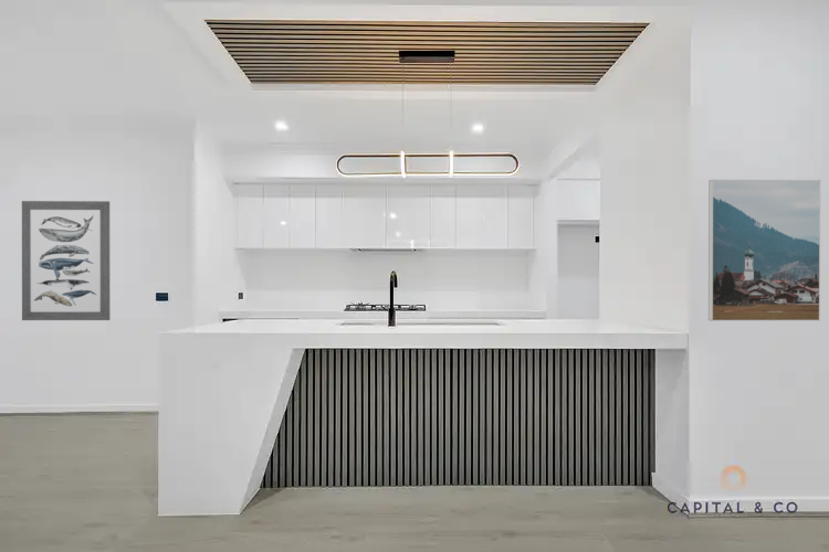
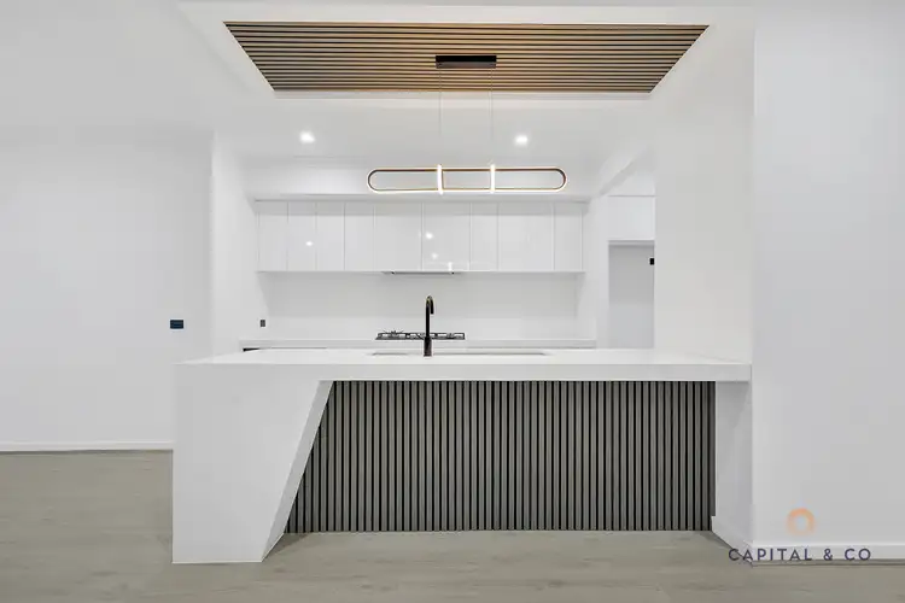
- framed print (764, 250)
- wall art (65, 261)
